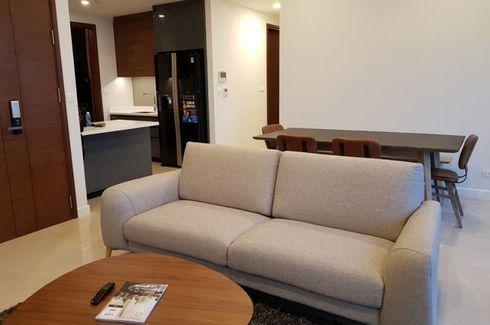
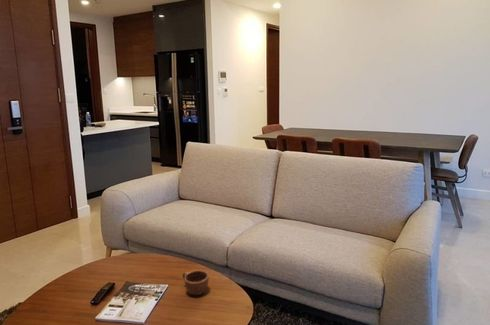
+ mug (194, 283)
